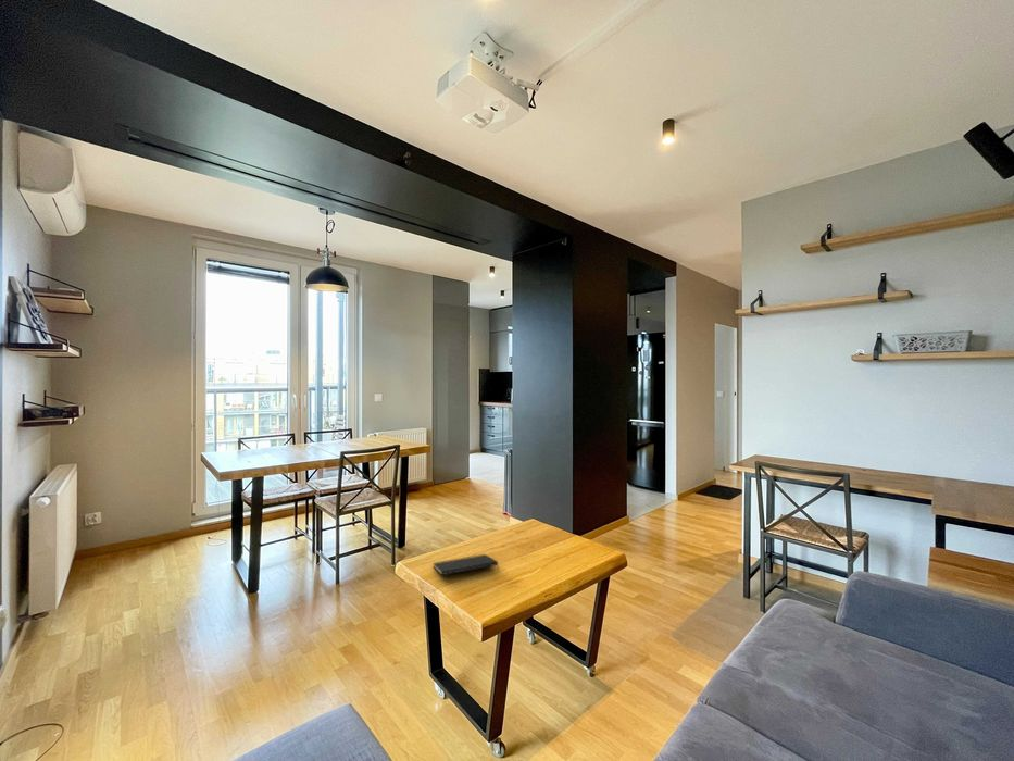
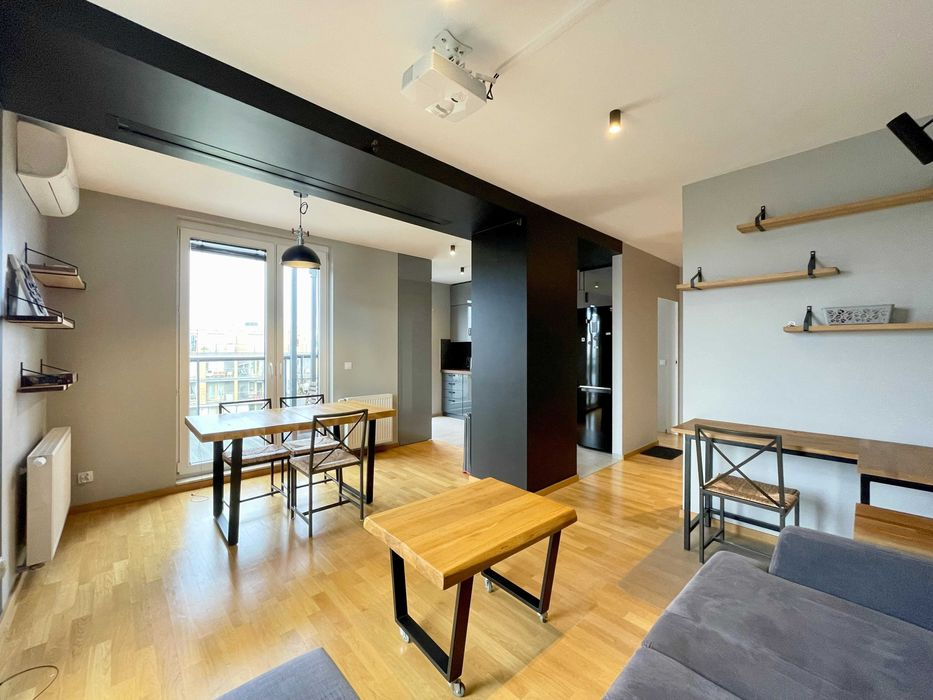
- notepad (464, 563)
